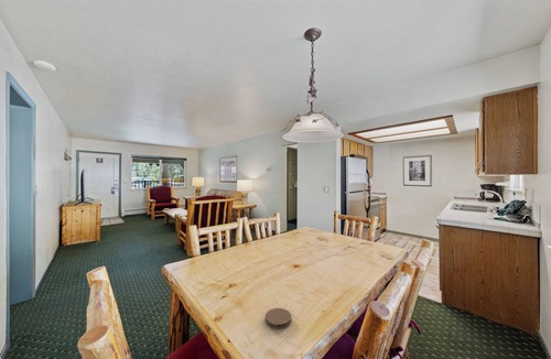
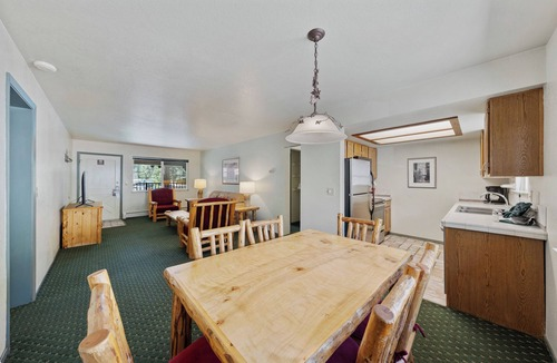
- coaster (278, 317)
